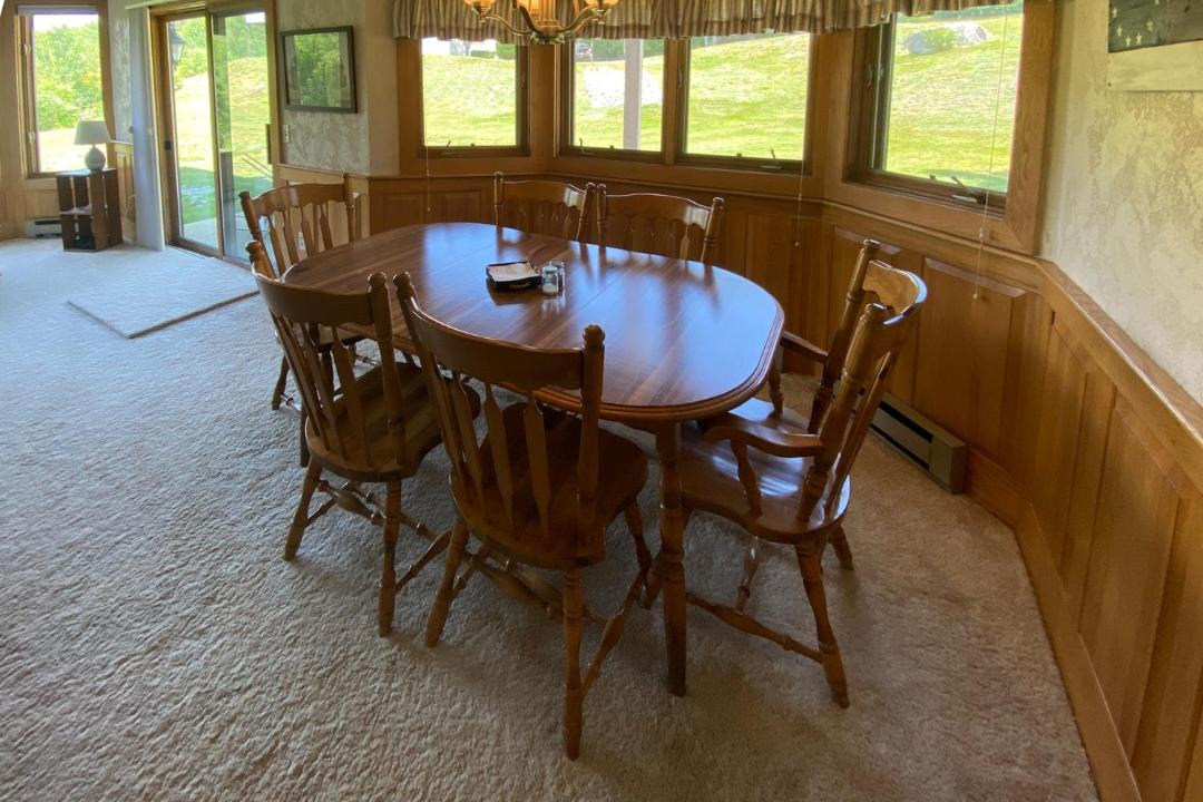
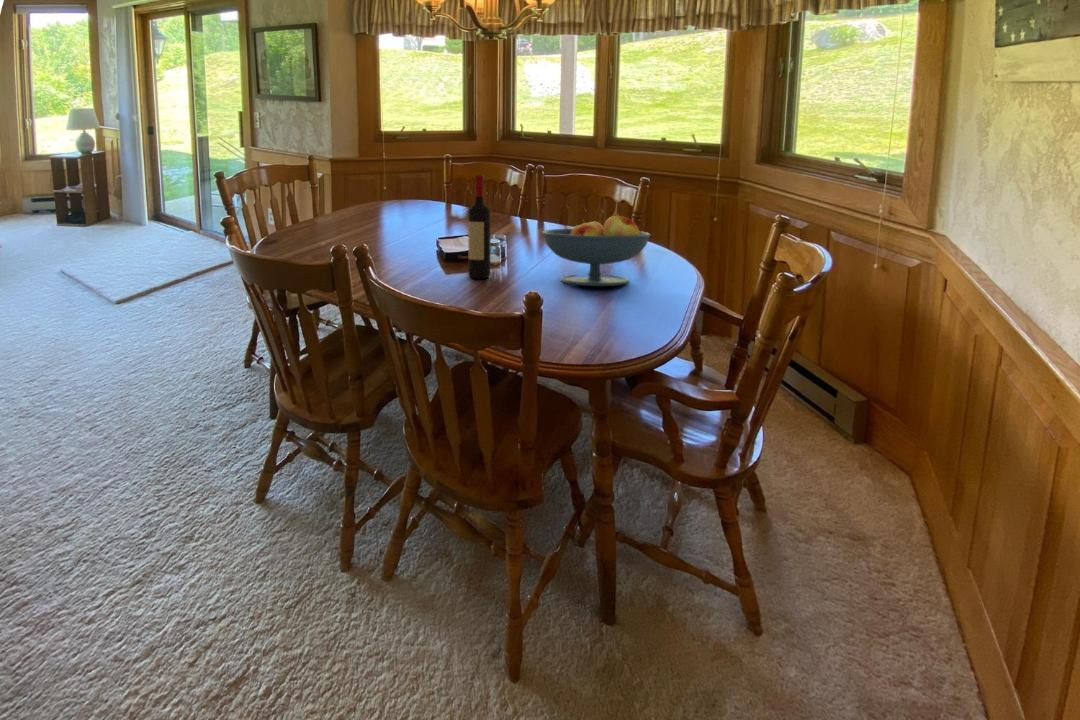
+ wine bottle (479, 227)
+ fruit bowl (595, 248)
